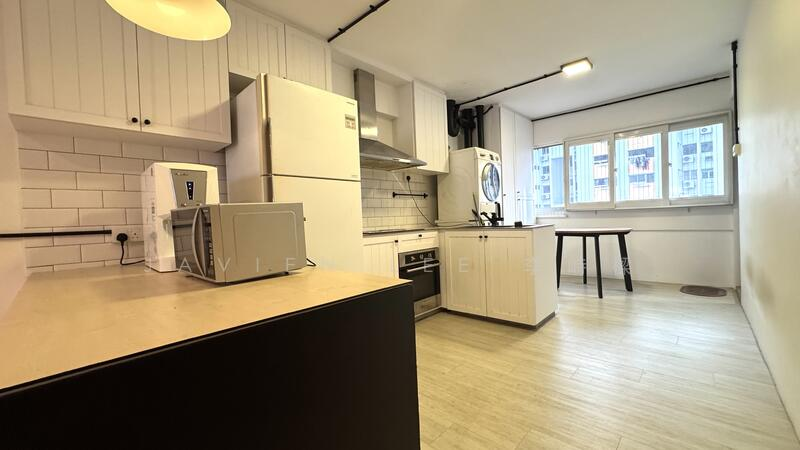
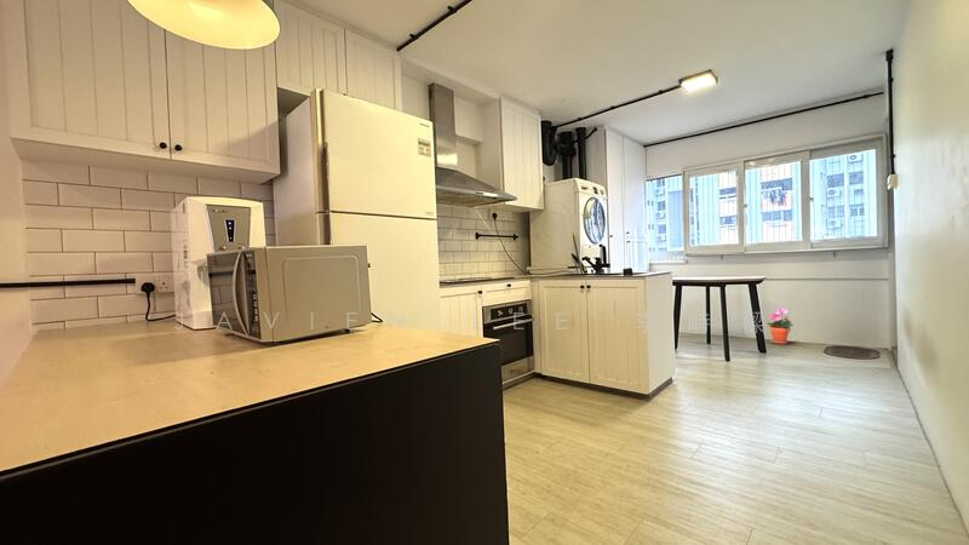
+ potted plant (779, 325)
